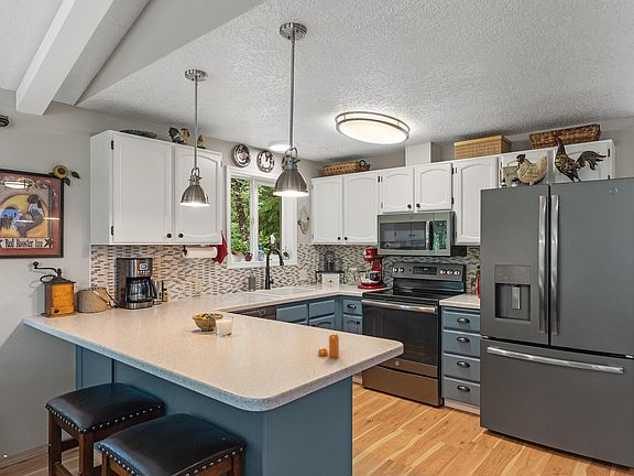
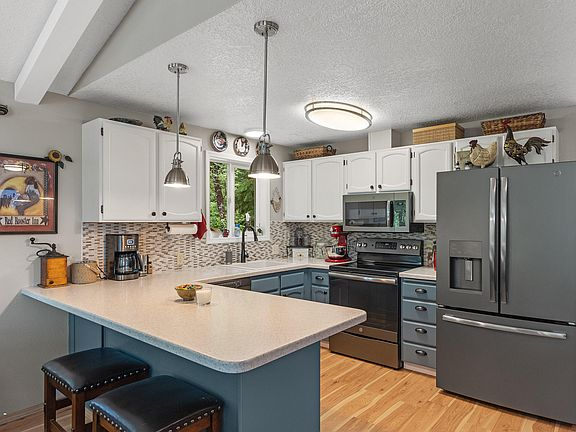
- pepper shaker (329, 344)
